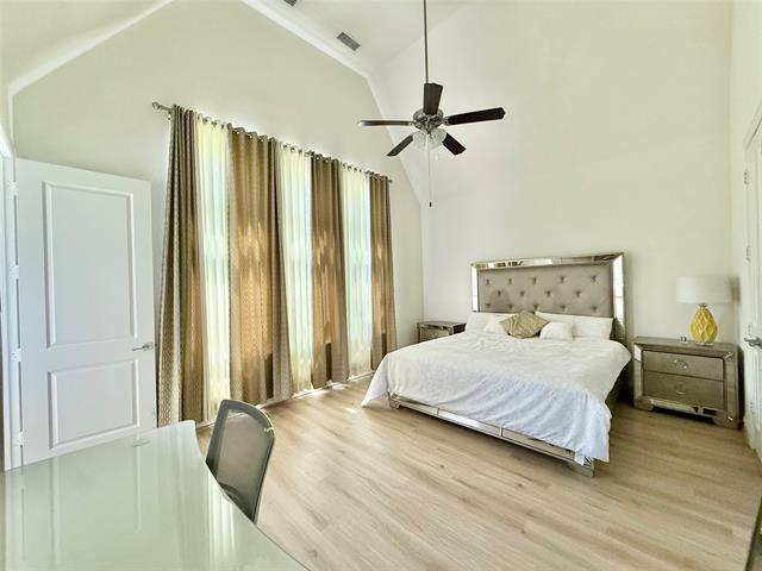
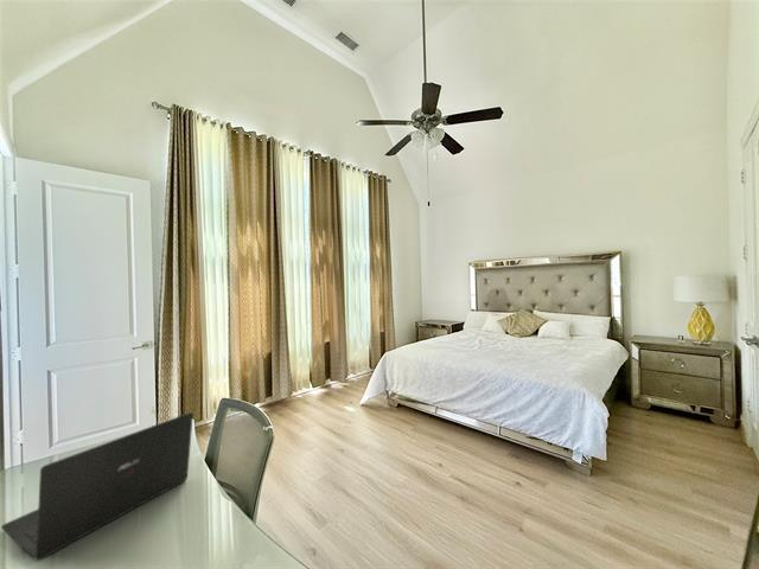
+ laptop (106, 465)
